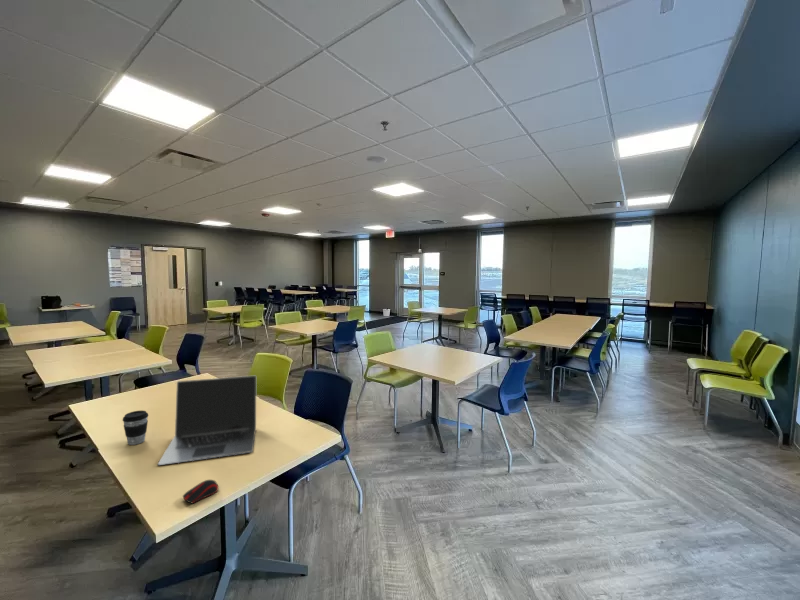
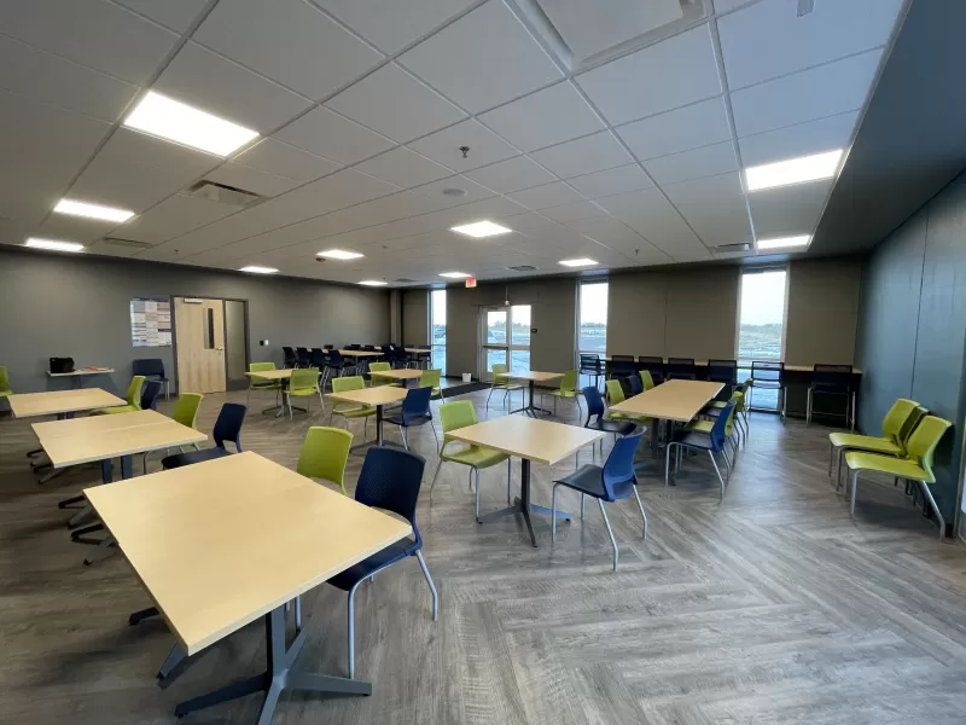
- laptop (213, 415)
- computer mouse (201, 489)
- coffee cup (136, 427)
